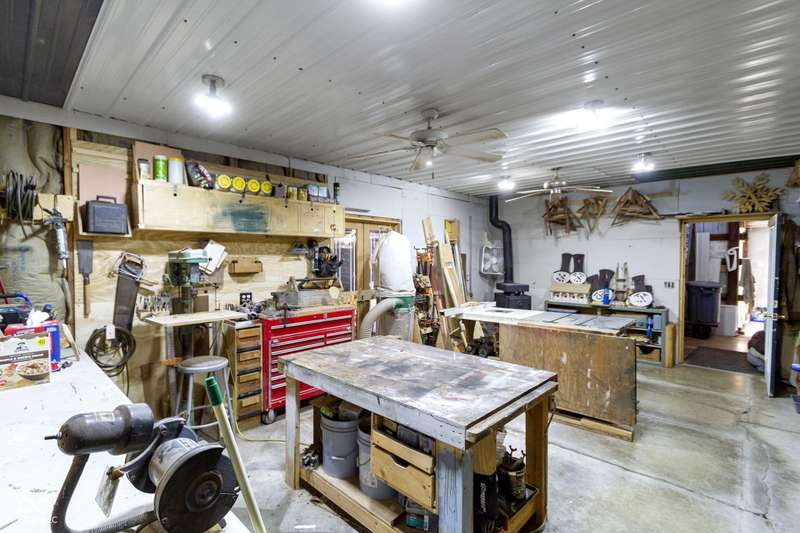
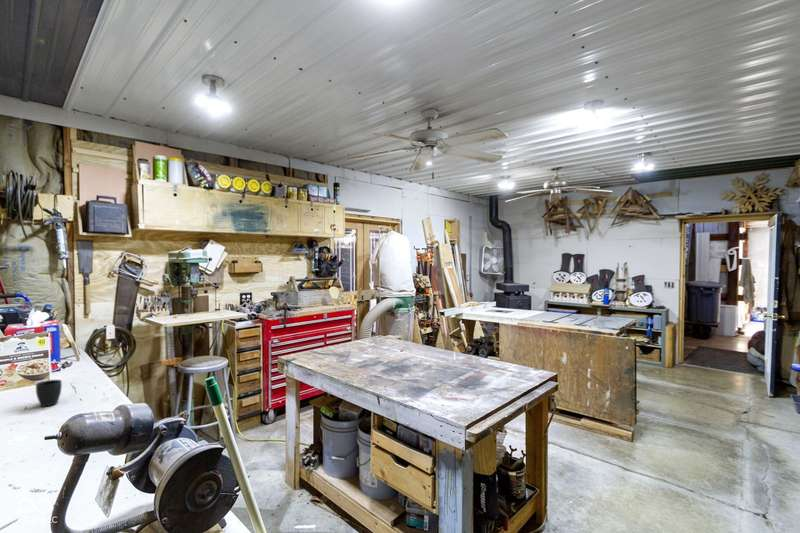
+ mug (50, 392)
